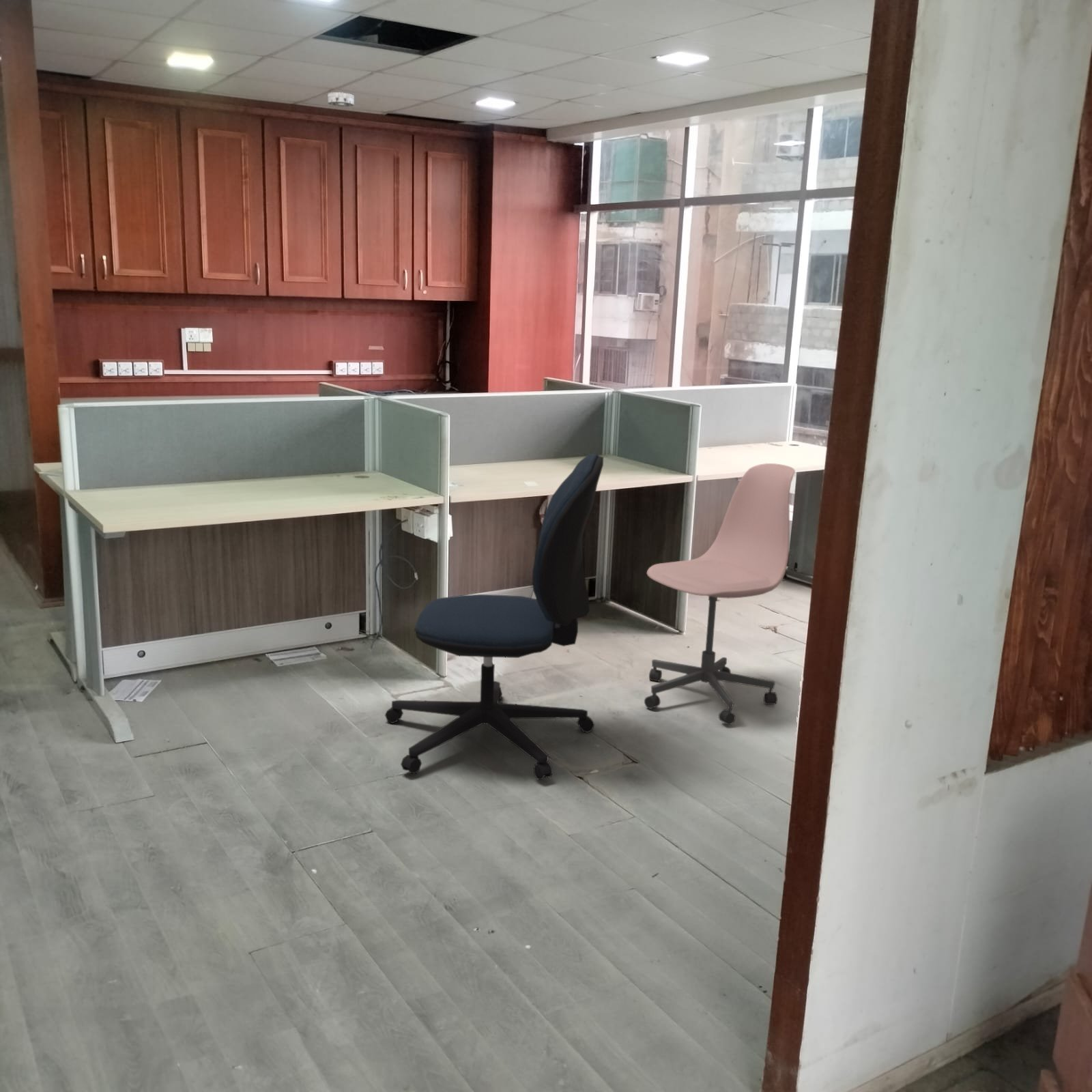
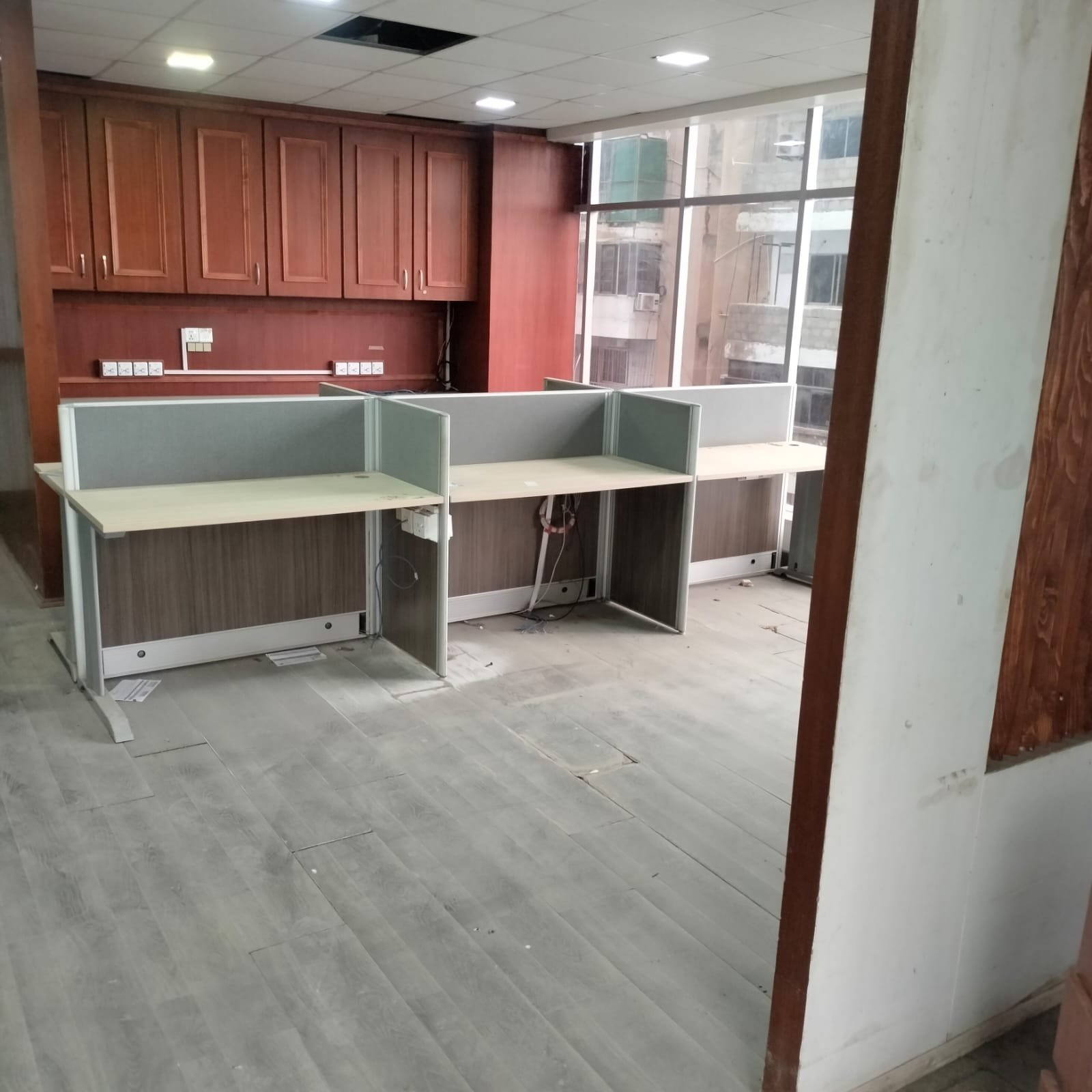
- office chair (714, 585)
- office chair (491, 596)
- smoke detector (341, 99)
